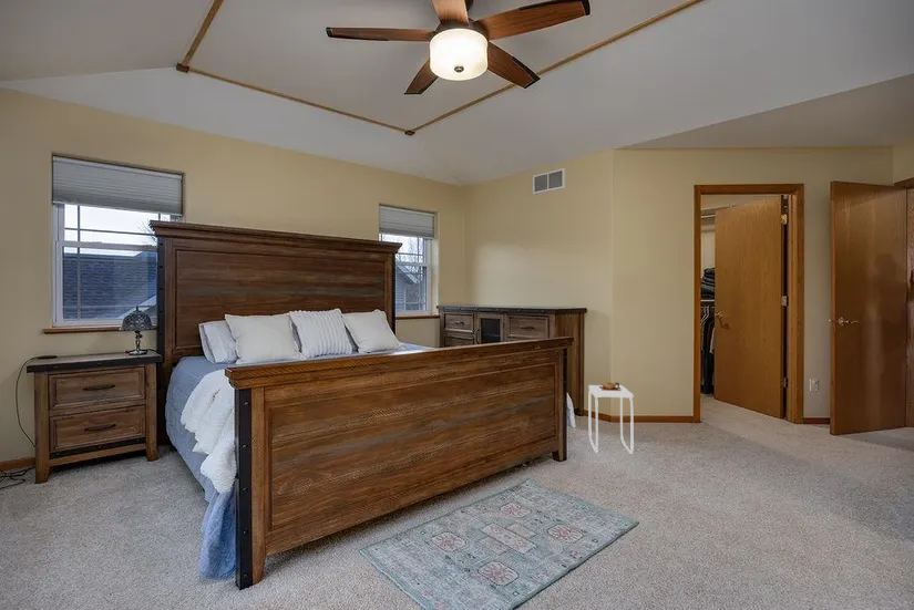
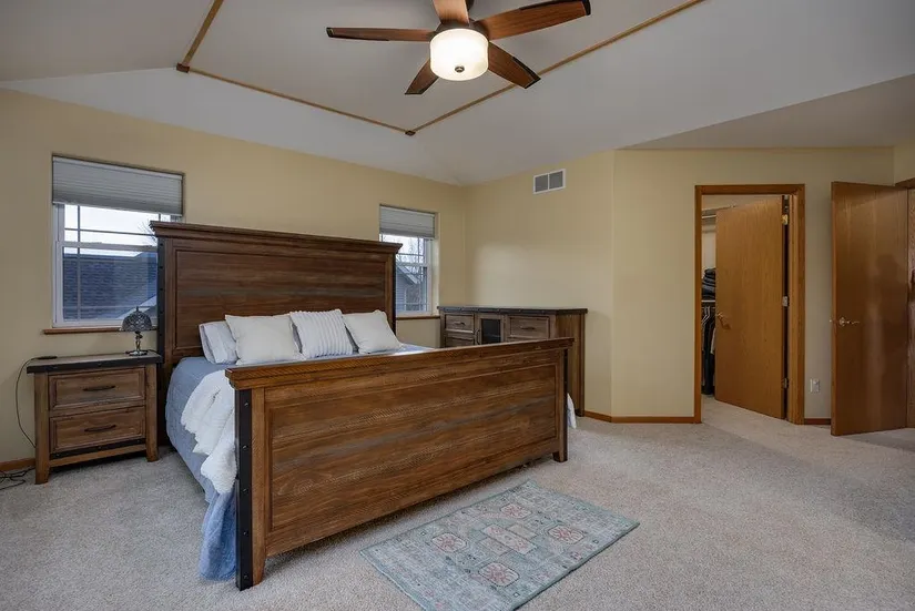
- side table (620, 414)
